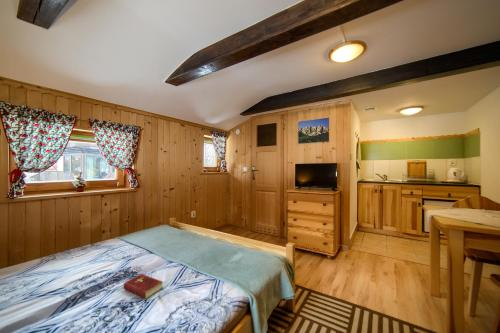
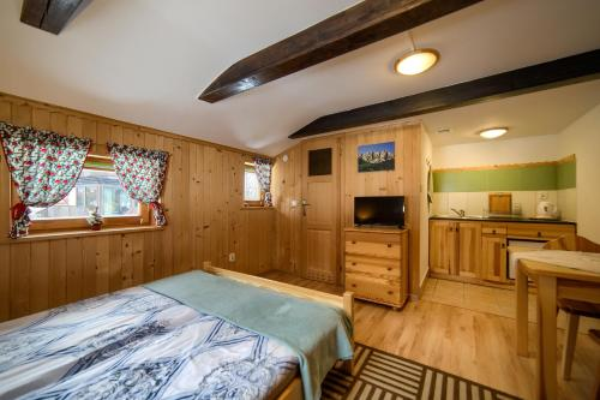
- hardcover book (143, 285)
